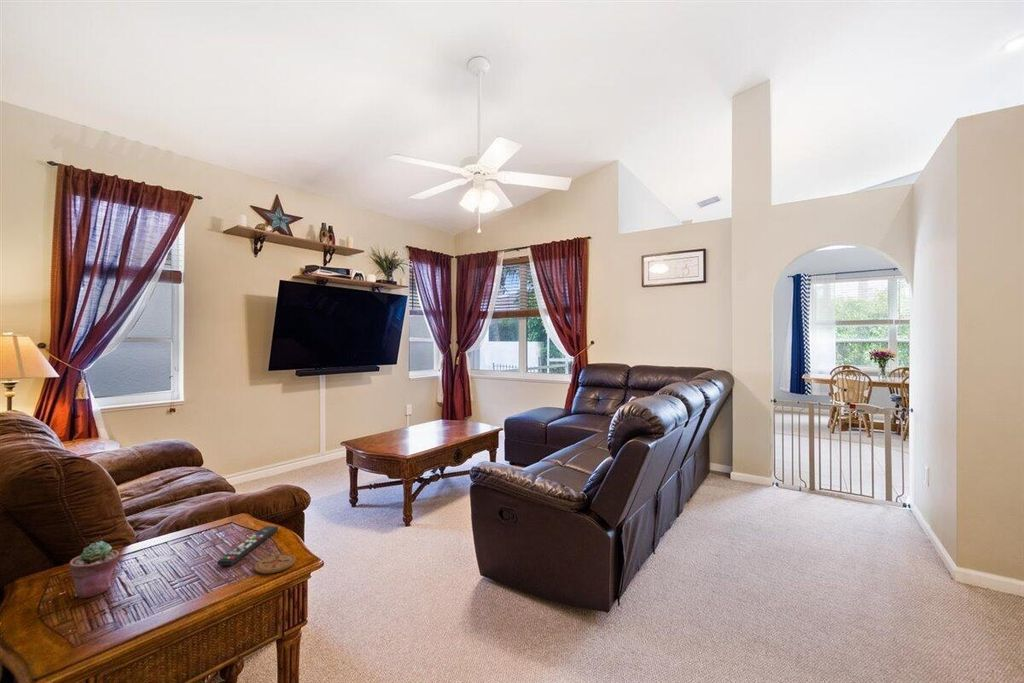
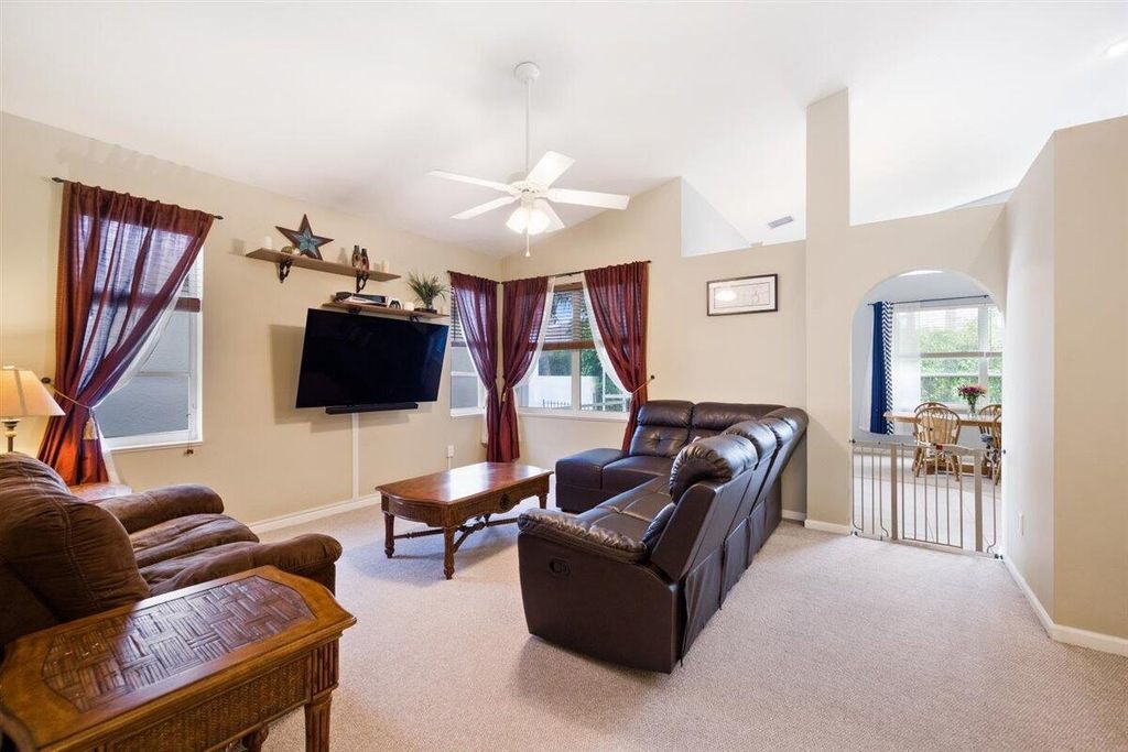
- coaster (275, 563)
- remote control (250, 543)
- potted succulent (94, 567)
